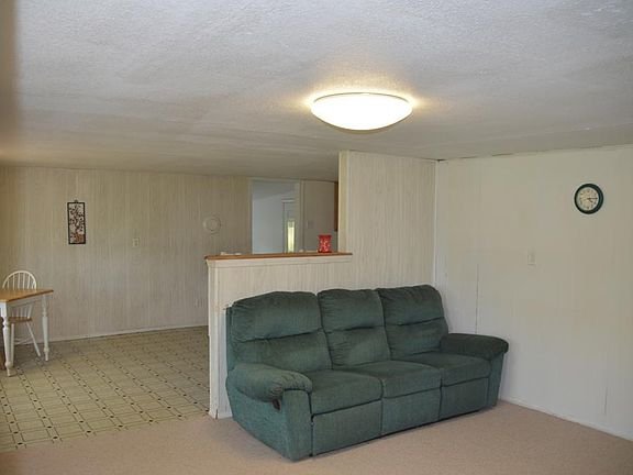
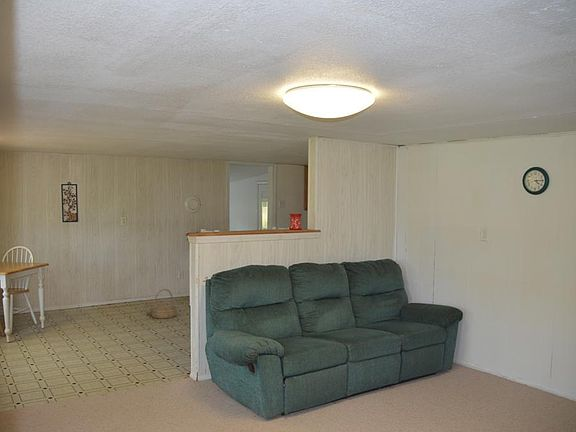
+ basket (163, 306)
